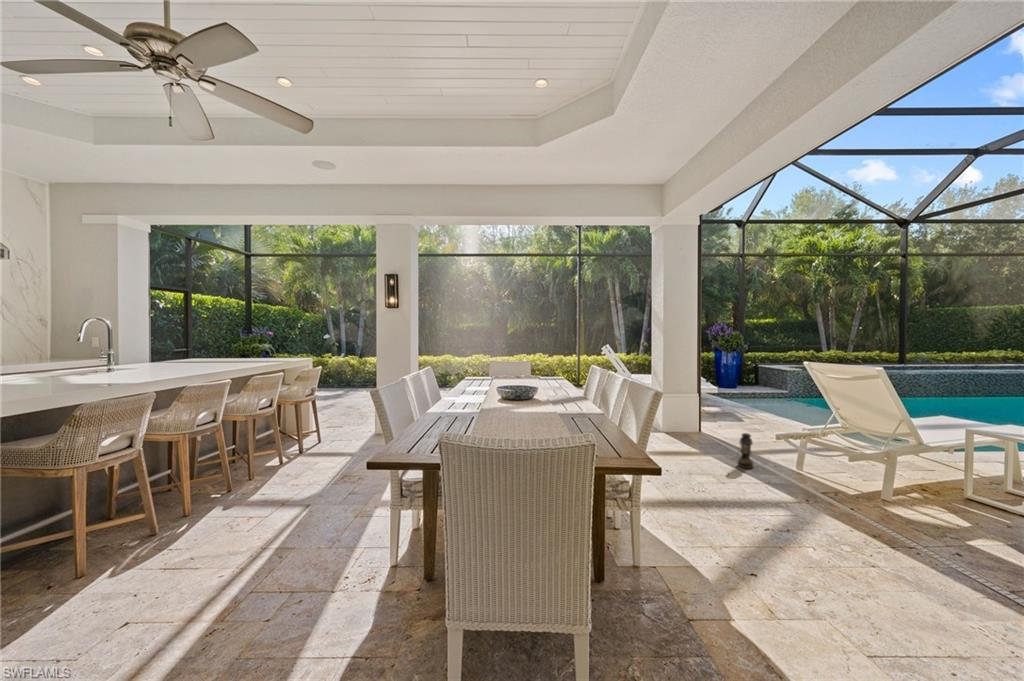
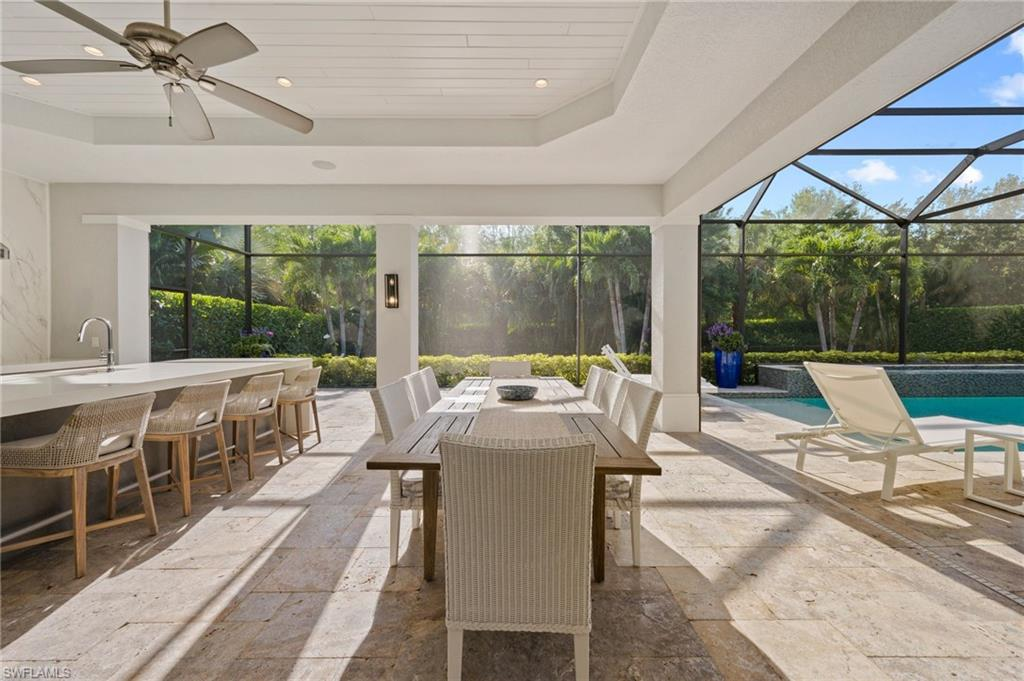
- lantern (745, 449)
